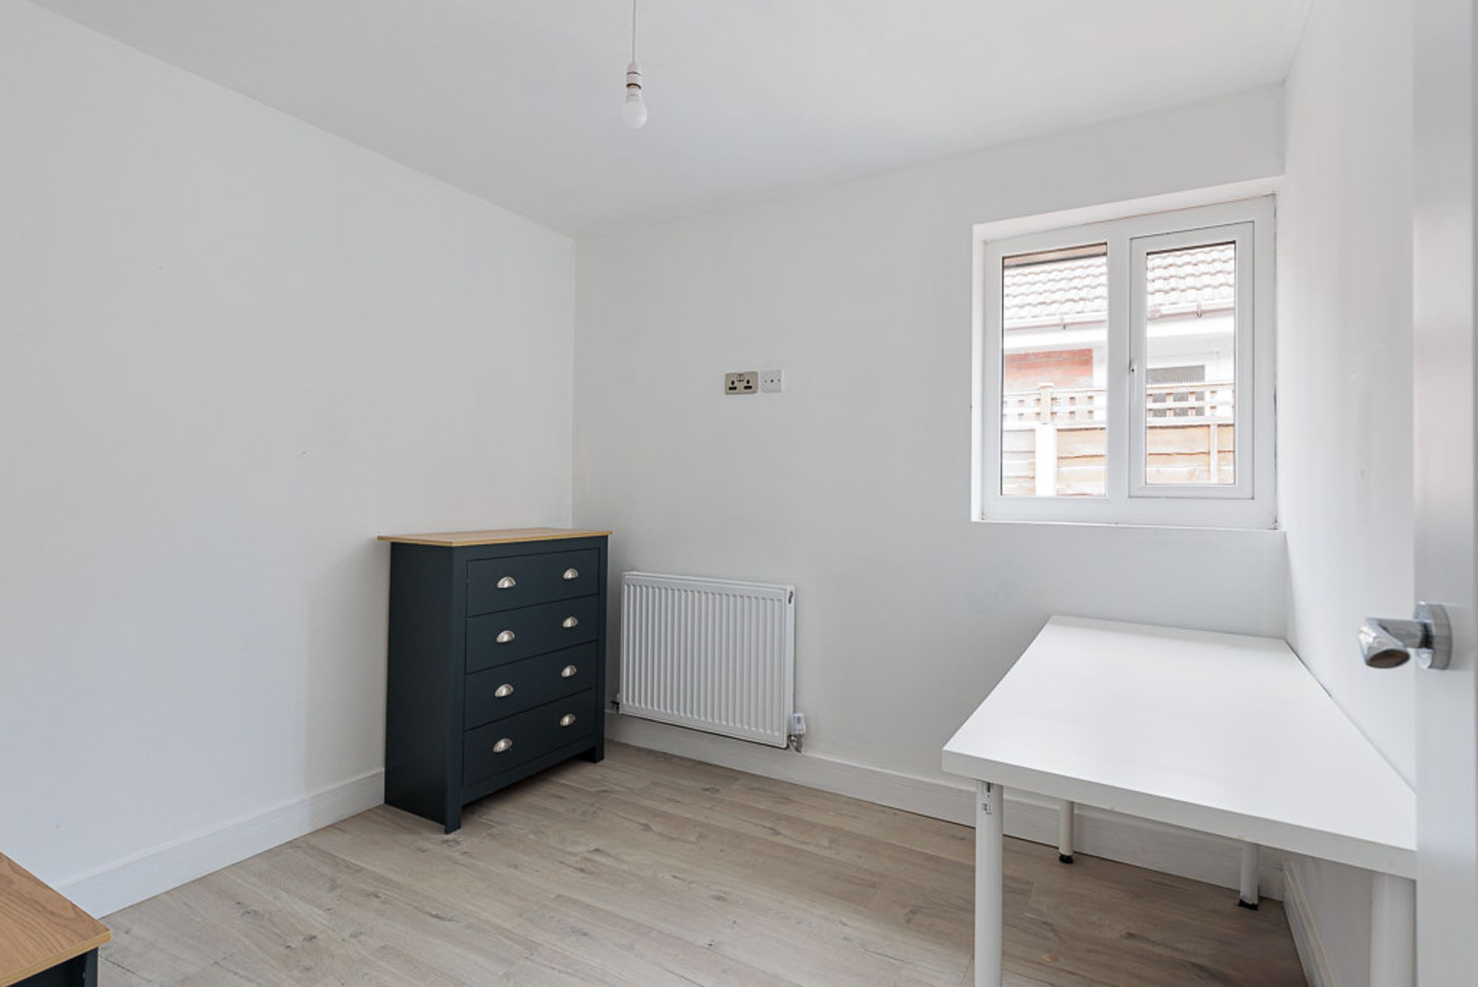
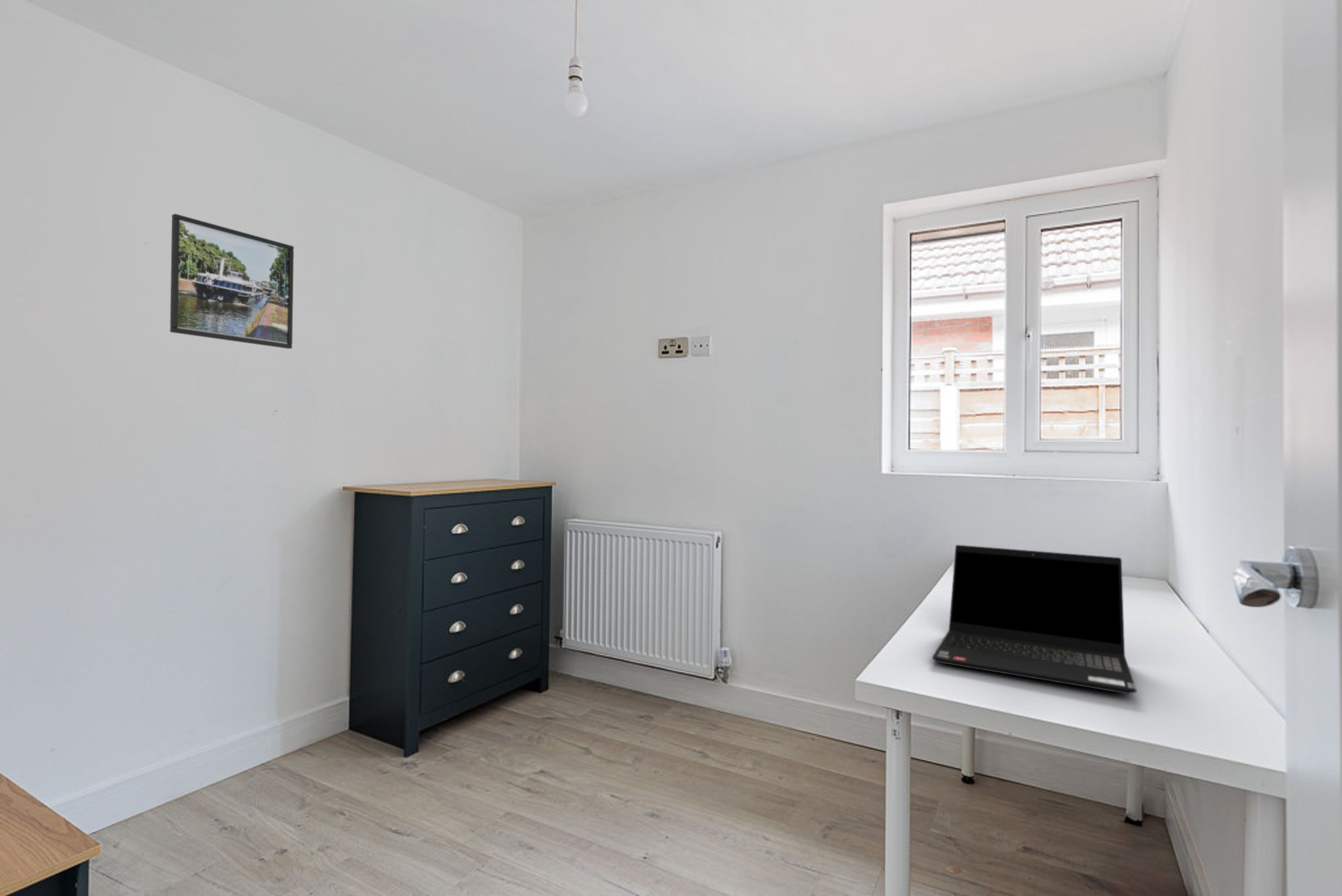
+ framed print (236, 286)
+ laptop computer (1031, 608)
